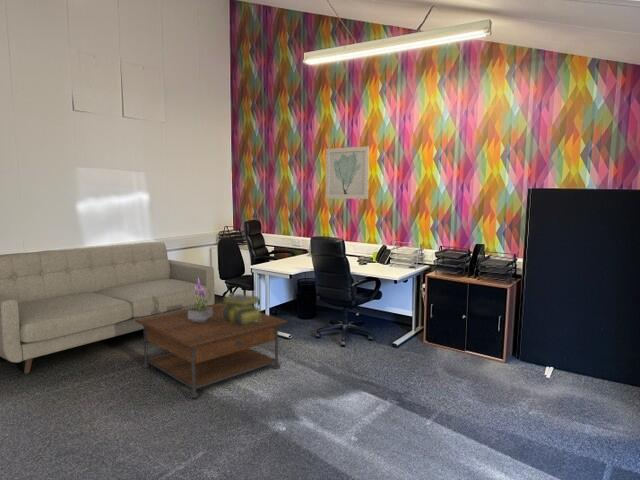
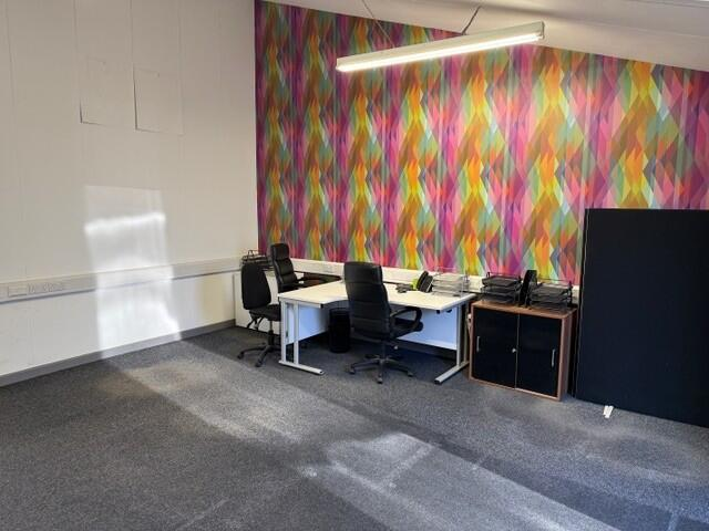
- potted plant (200, 298)
- sofa (104, 293)
- stack of books (240, 308)
- wall art (346, 173)
- coffee table (211, 343)
